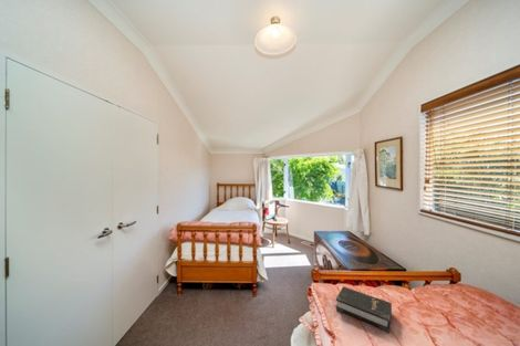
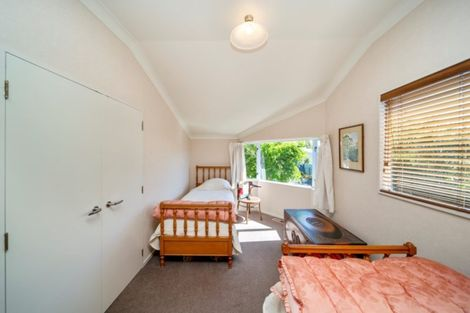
- hardback book (363, 305)
